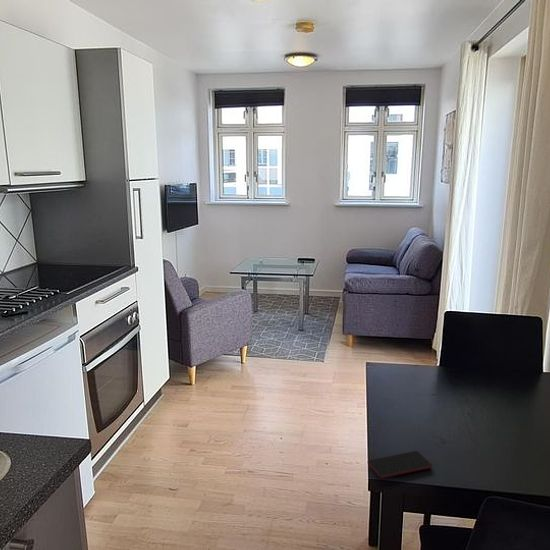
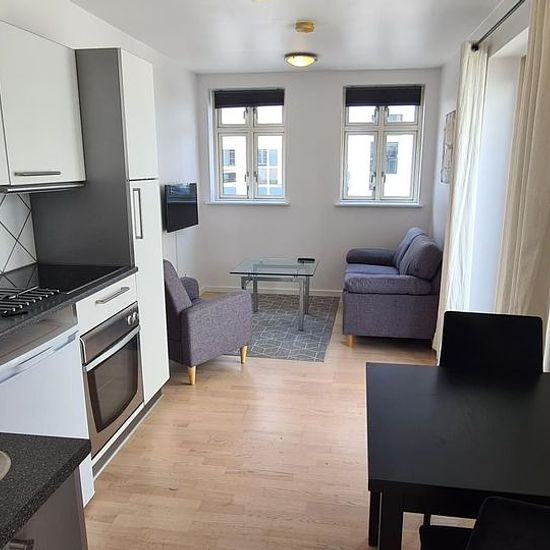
- smartphone (399, 464)
